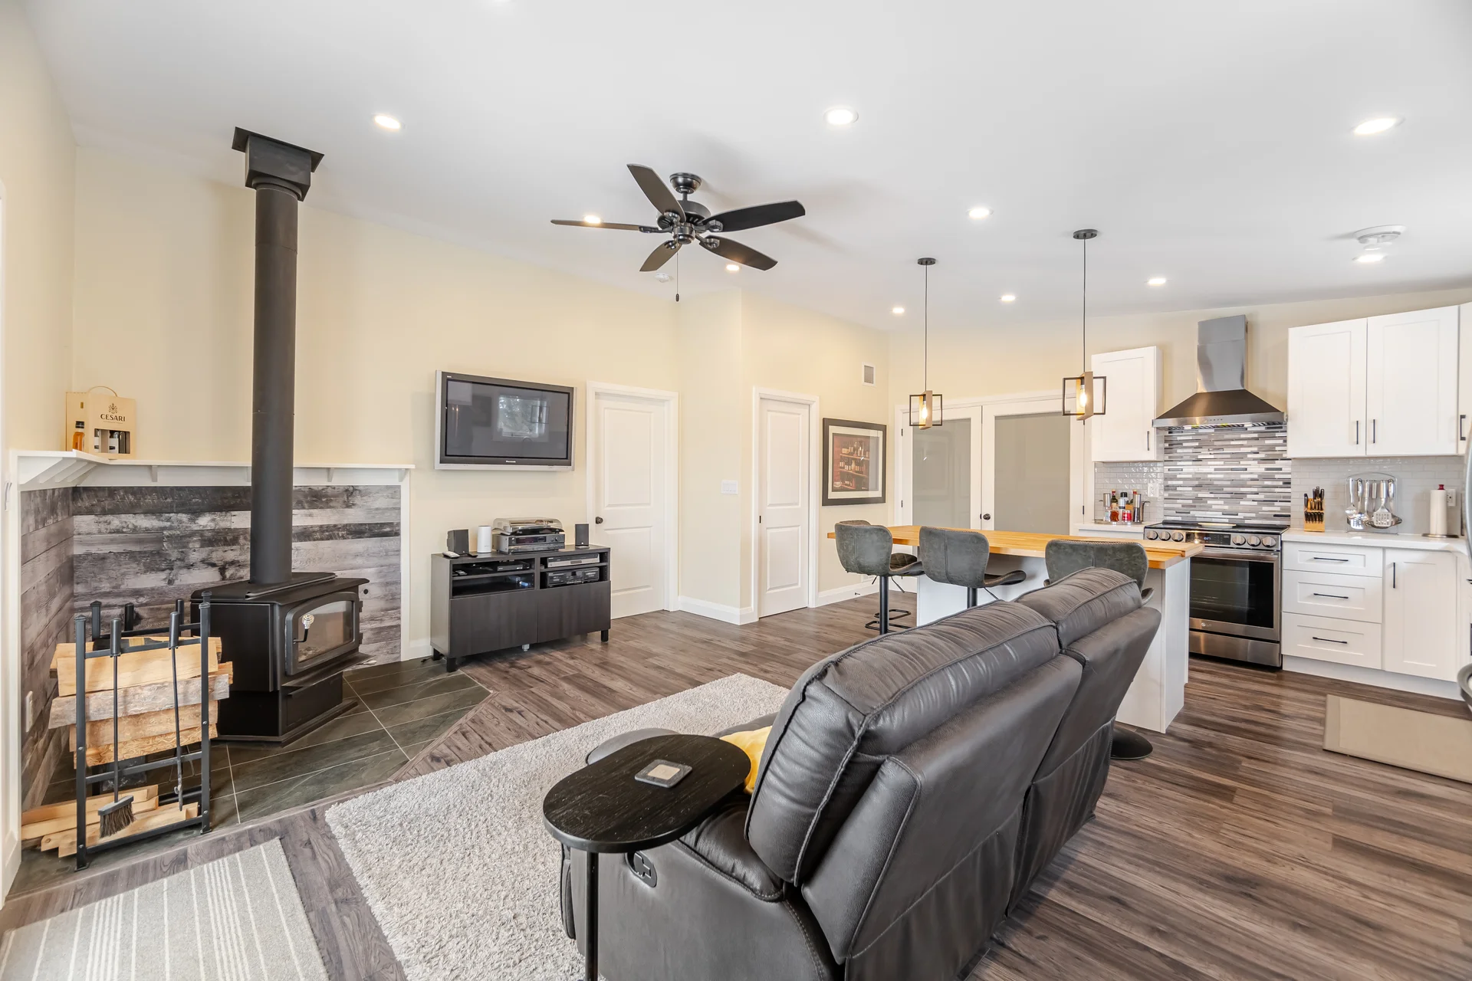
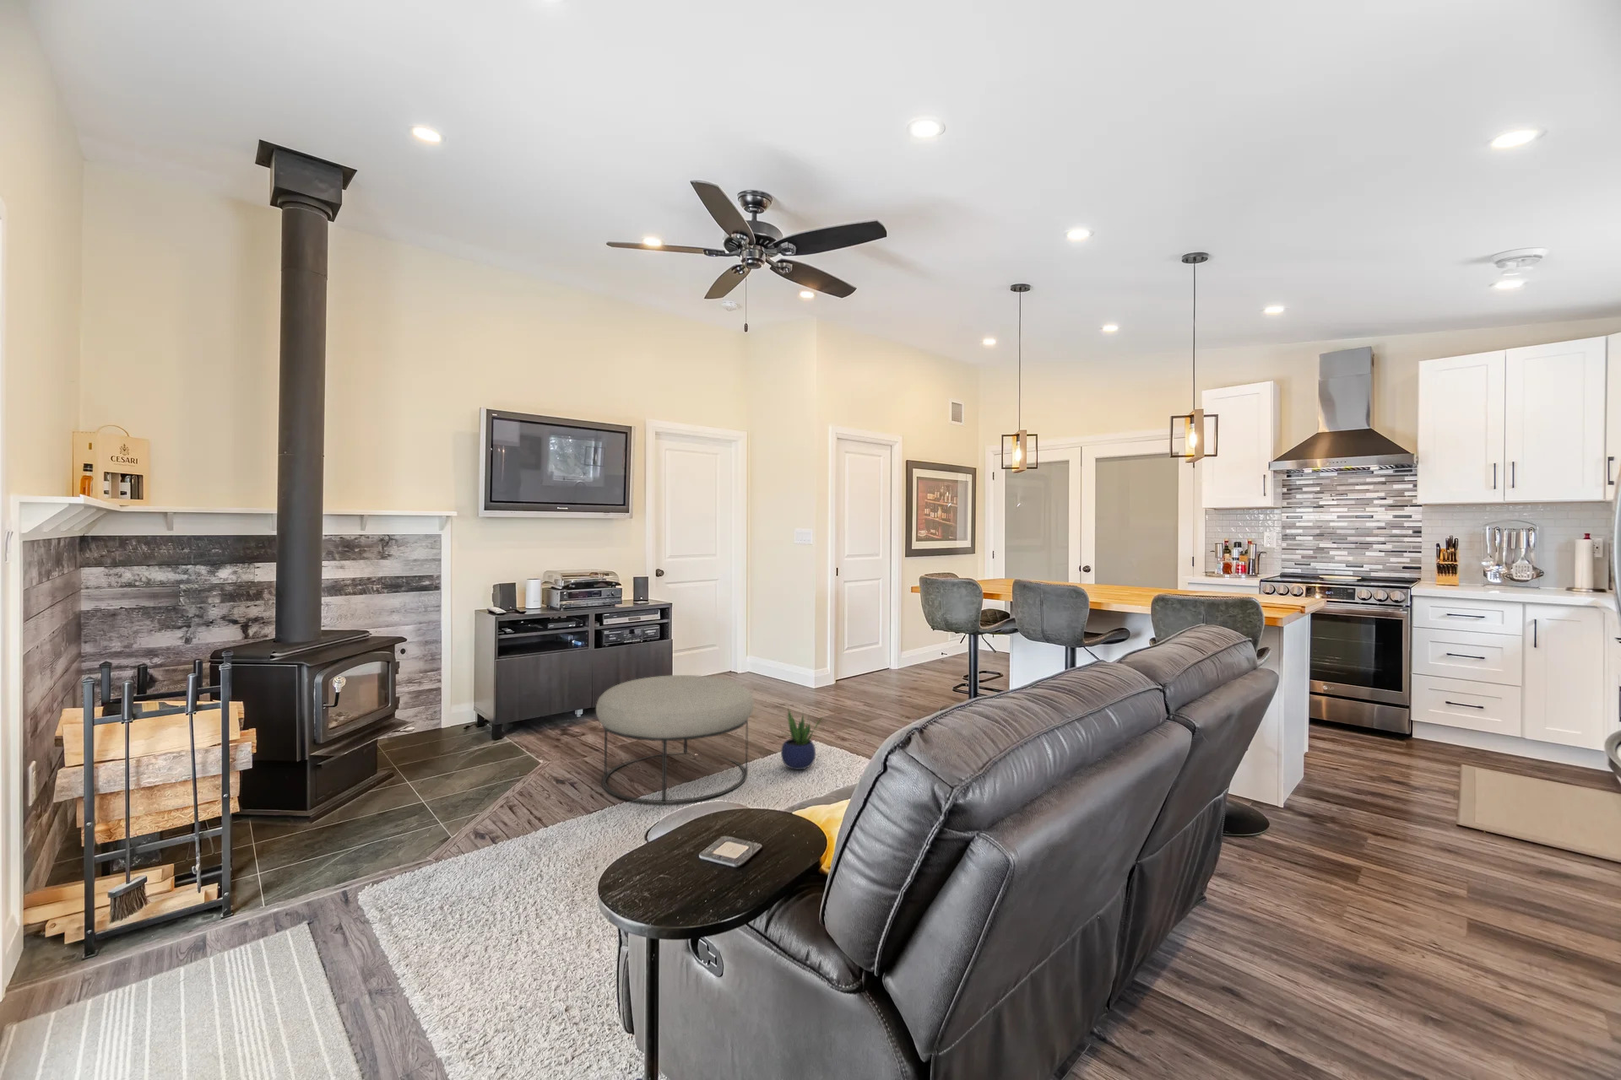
+ potted plant (801, 738)
+ ottoman (677, 730)
